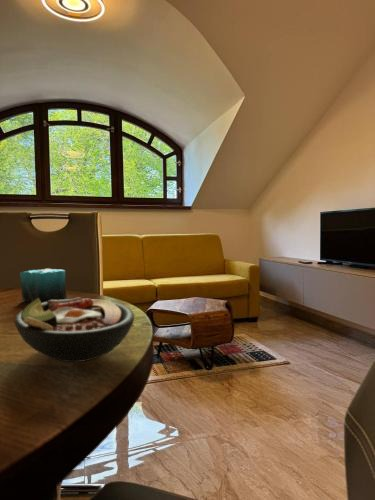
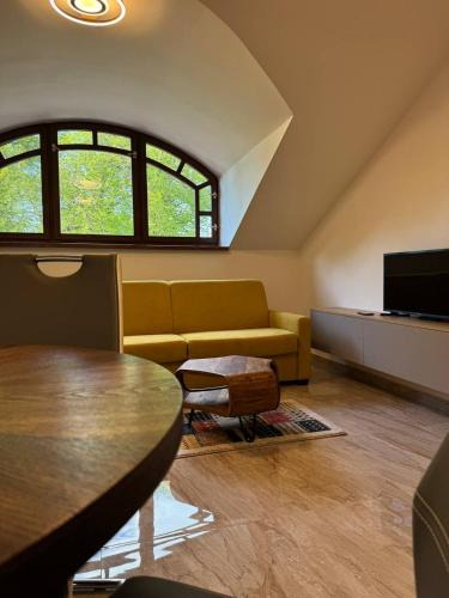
- candle (43, 279)
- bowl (75, 327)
